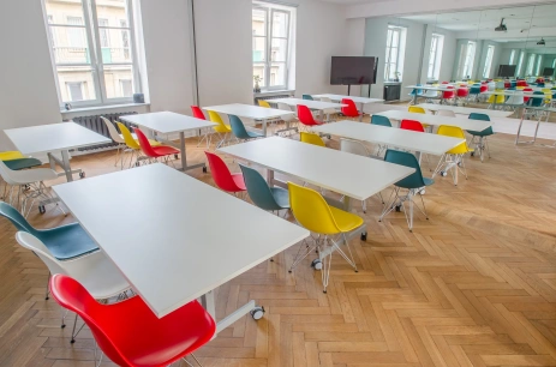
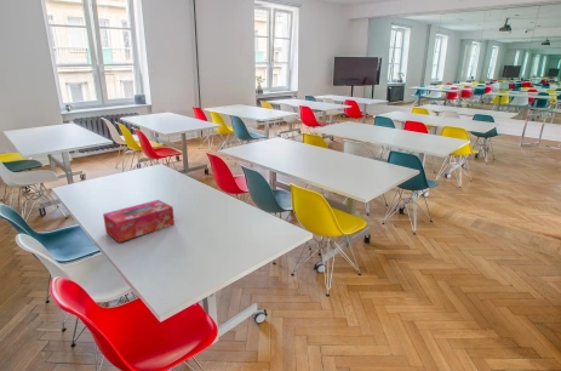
+ tissue box (139, 218)
